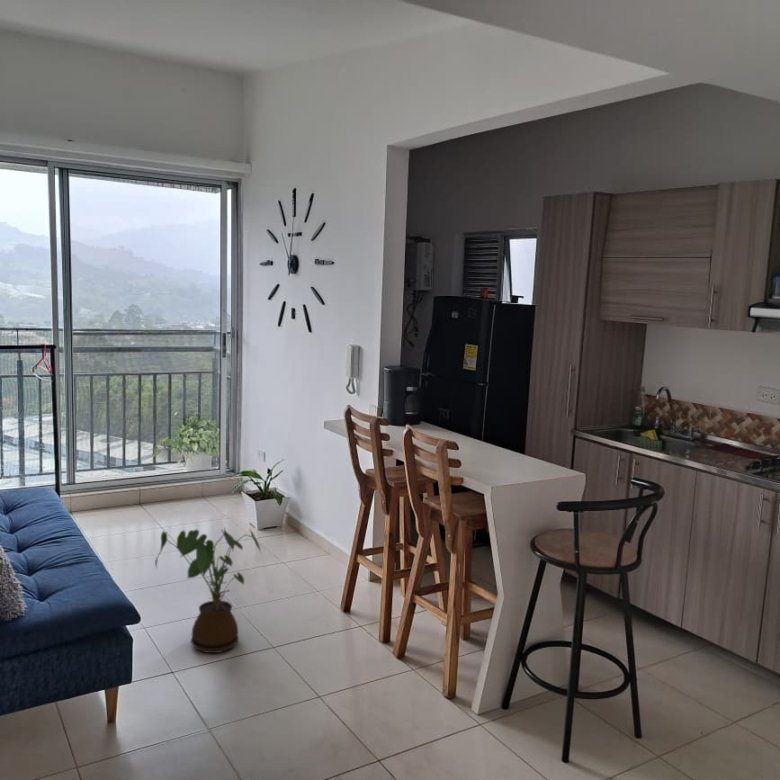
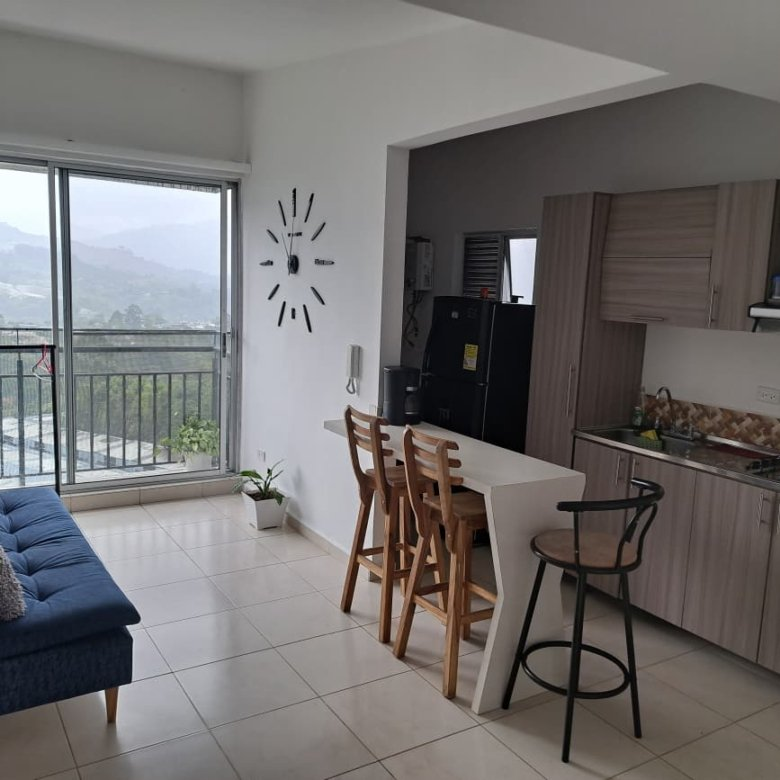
- house plant (207, 582)
